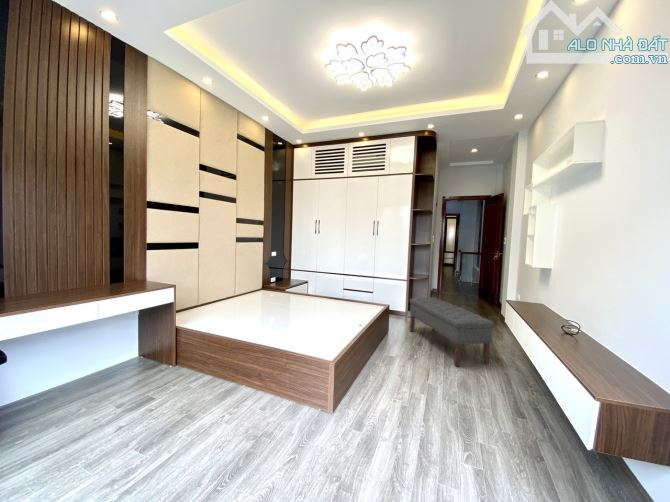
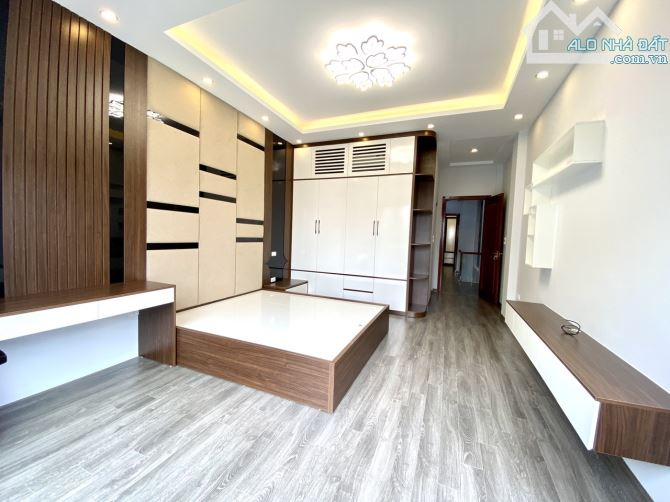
- bench (444, 326)
